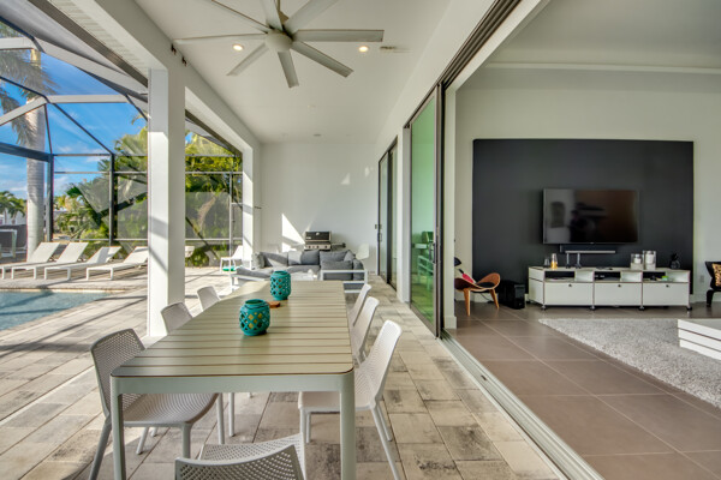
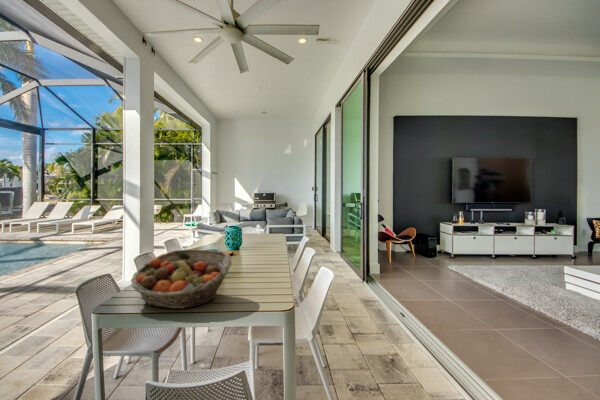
+ fruit basket (183, 276)
